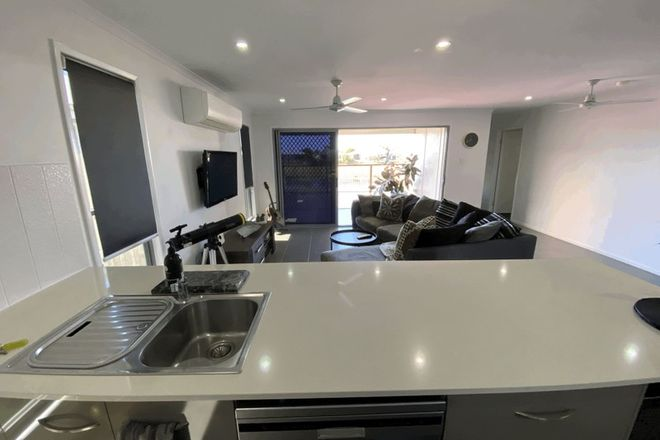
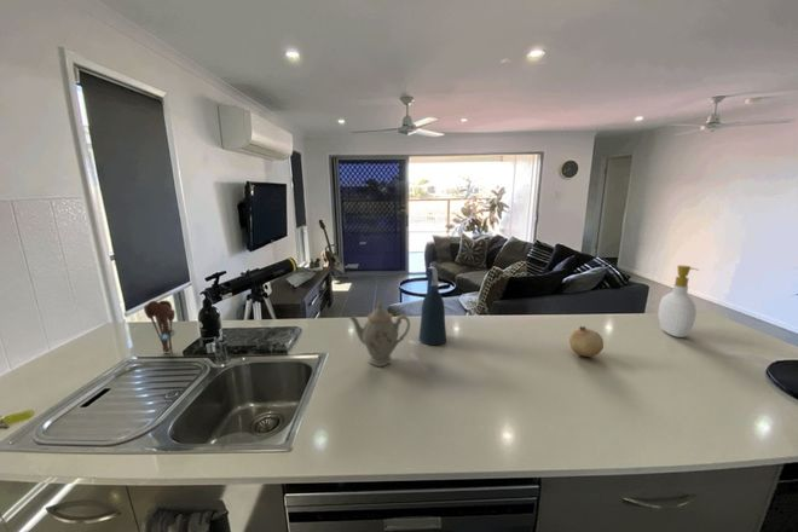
+ chinaware (380, 331)
+ utensil holder (161, 325)
+ spray bottle (433, 303)
+ fruit (585, 340)
+ soap bottle (680, 300)
